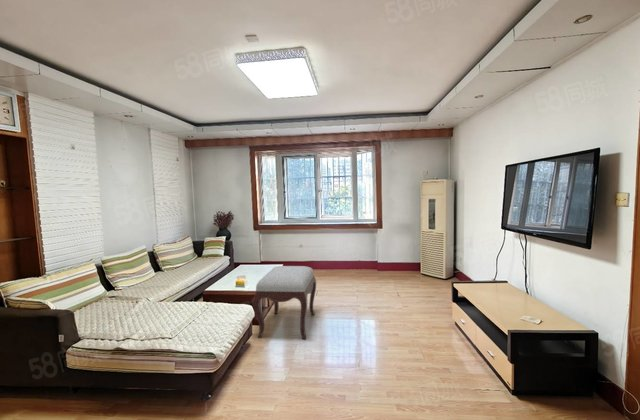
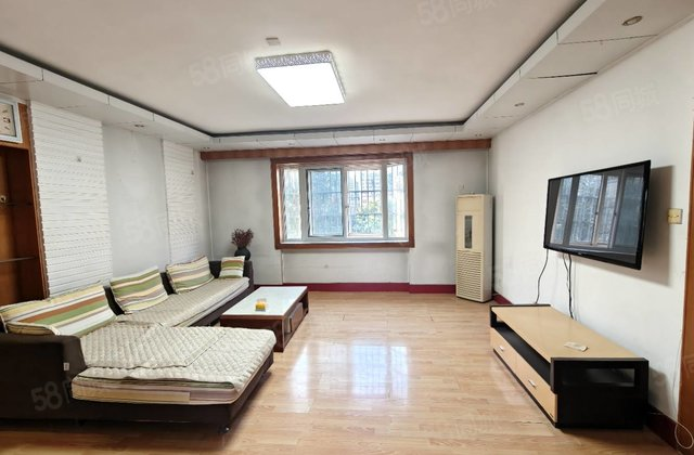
- ottoman (287, 297)
